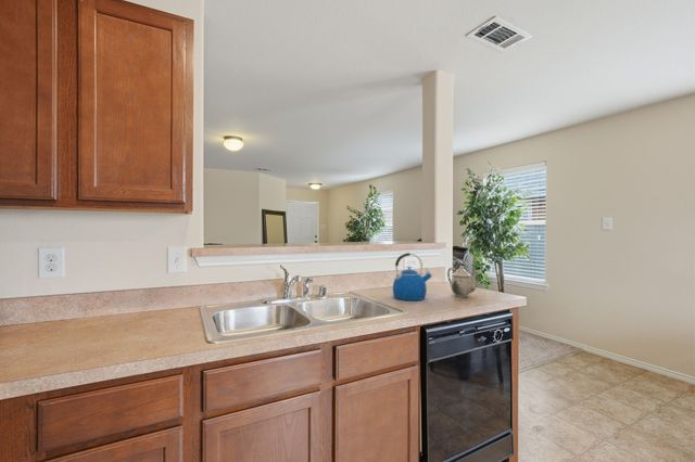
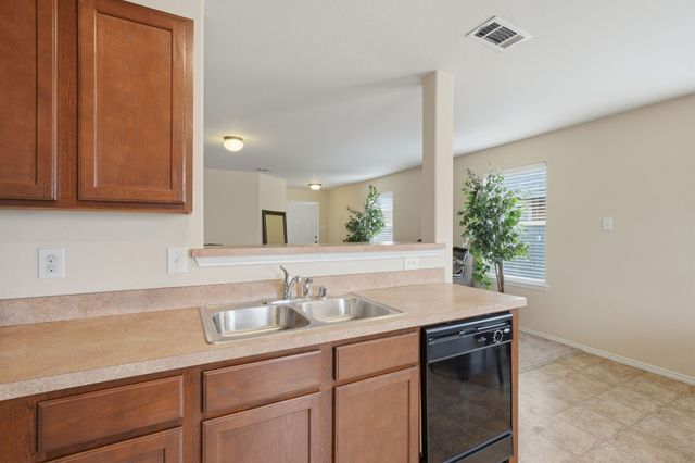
- teapot (462, 280)
- kettle (413, 274)
